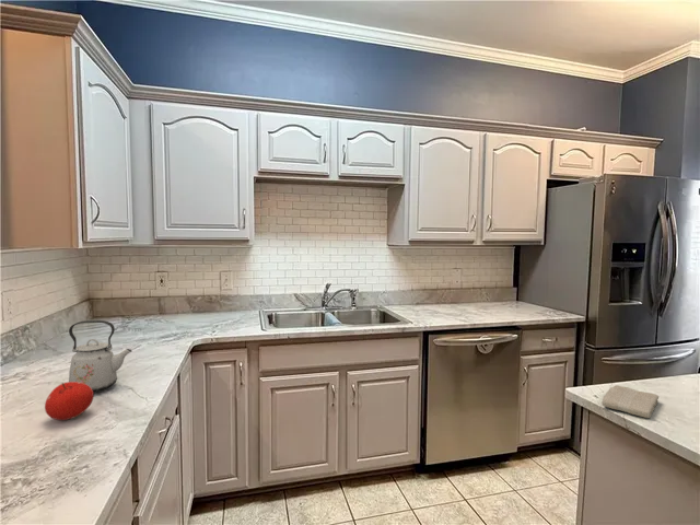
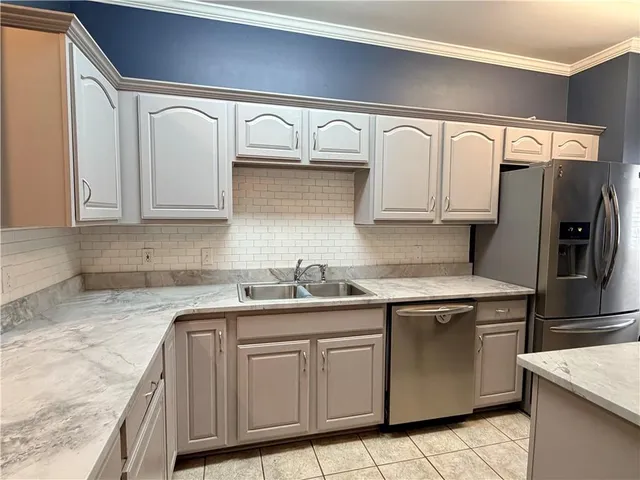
- fruit (69, 398)
- kettle (101, 354)
- washcloth (630, 399)
